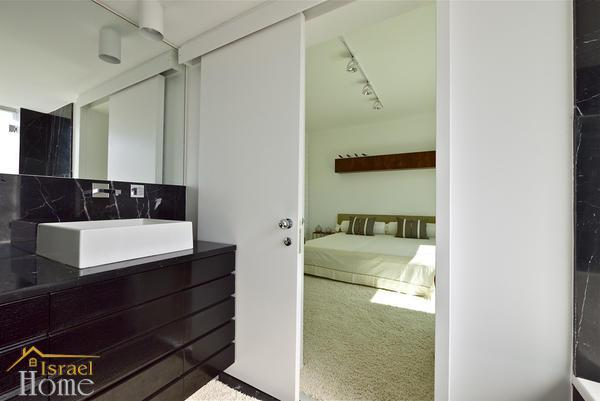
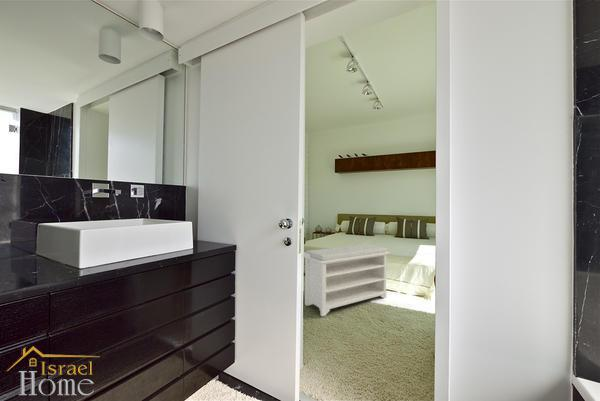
+ bench (347, 275)
